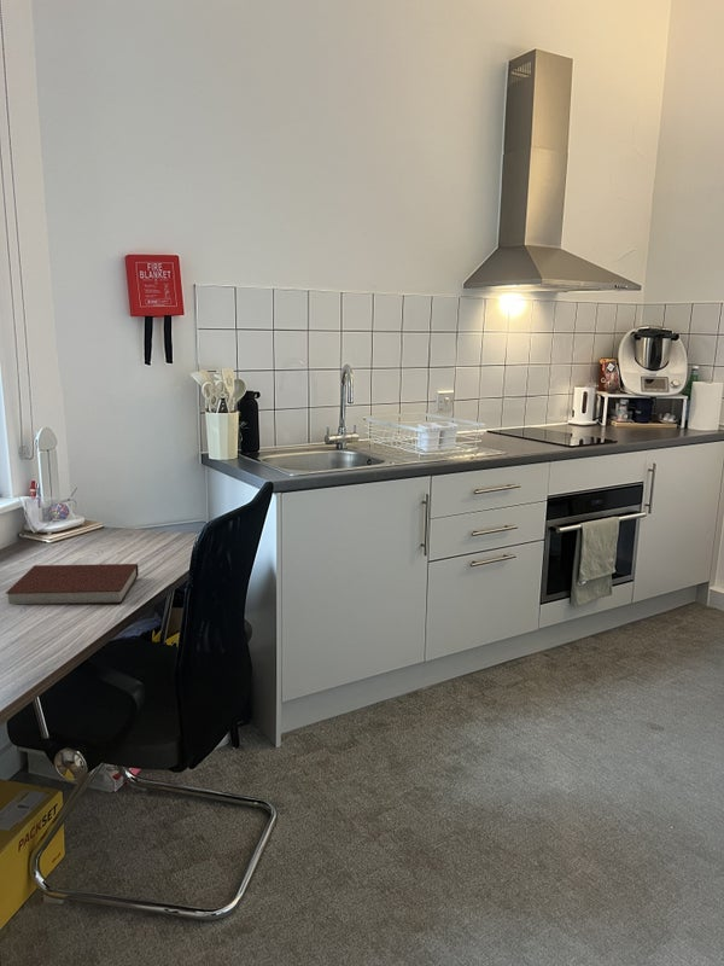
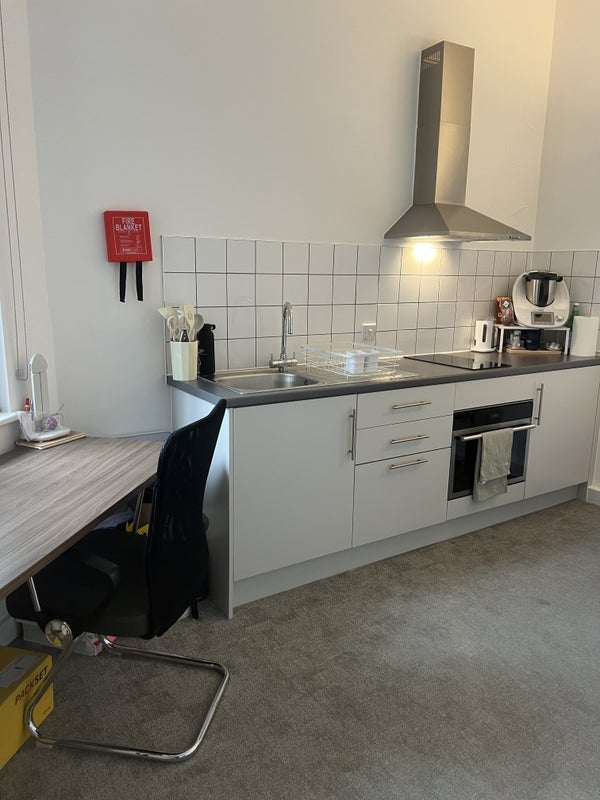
- notebook (76, 583)
